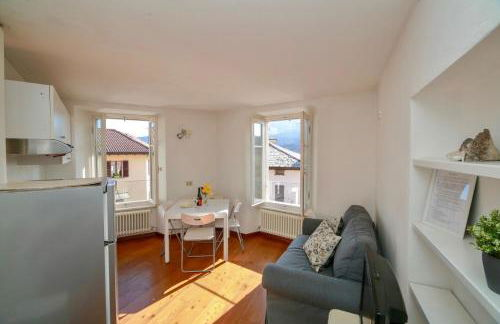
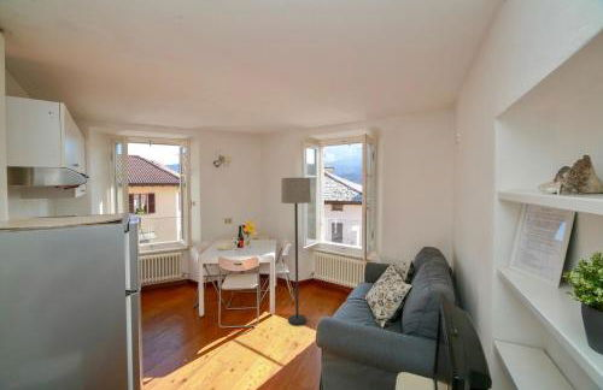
+ lamp (295, 249)
